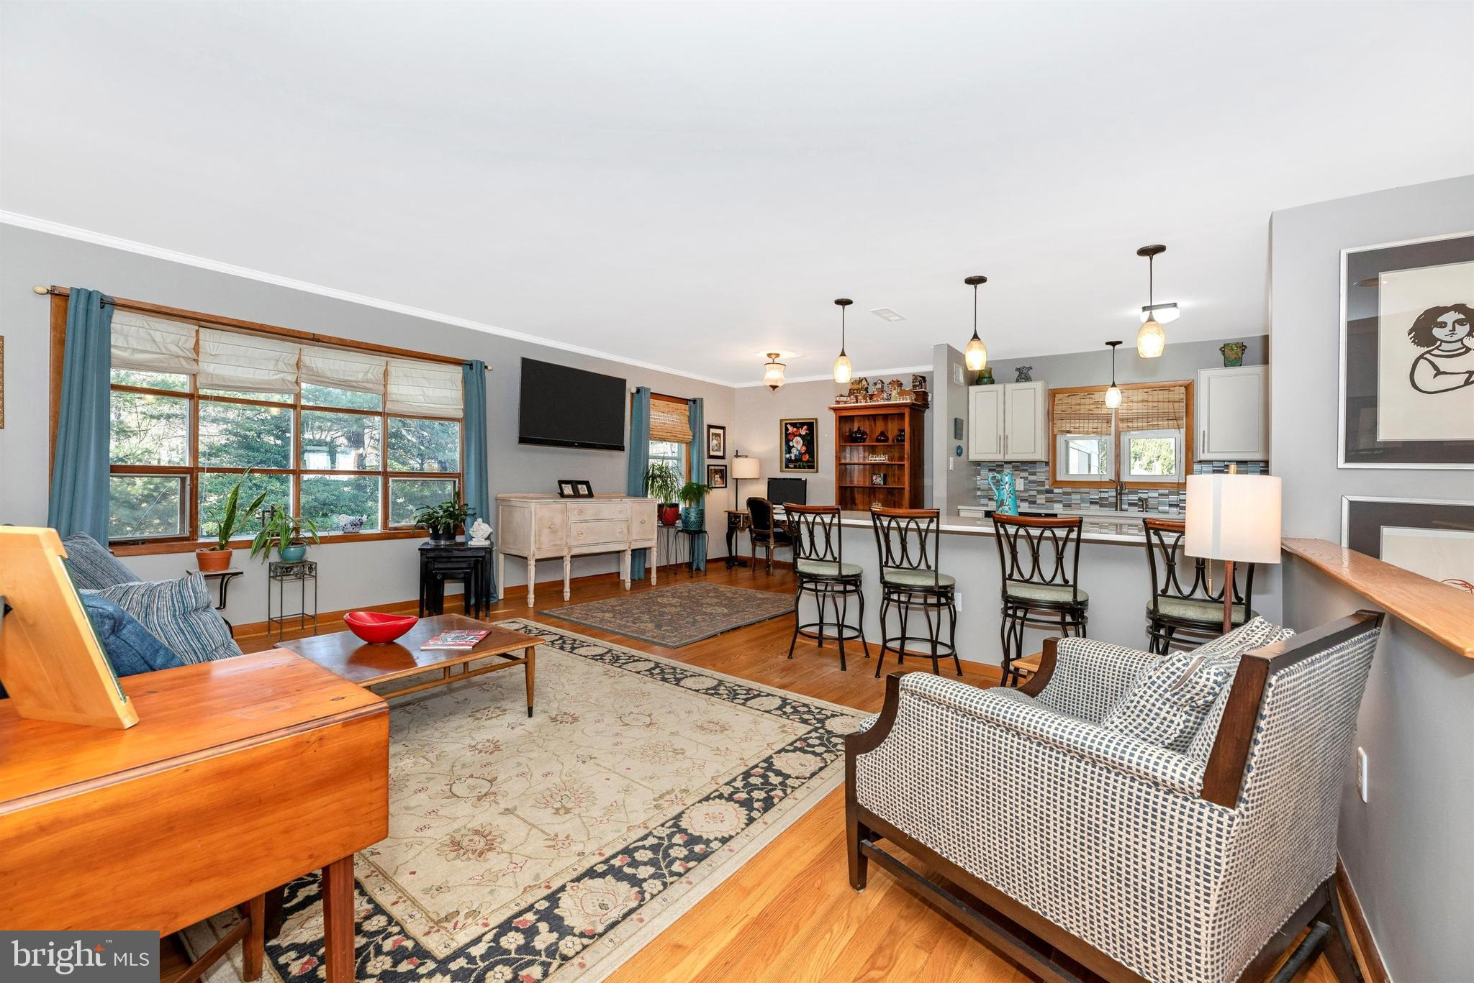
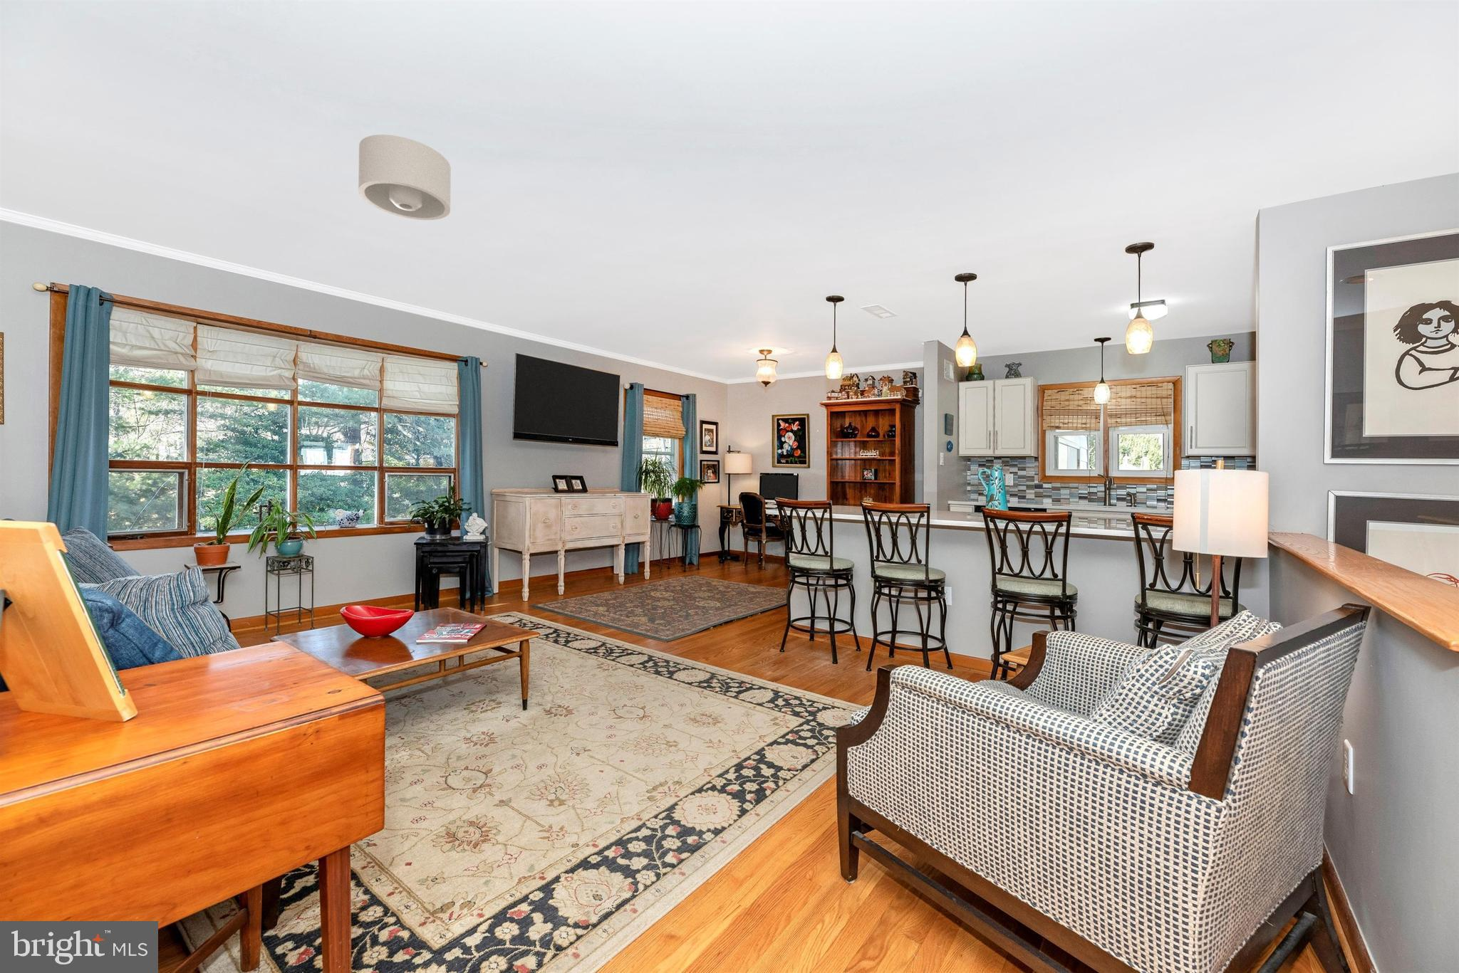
+ ceiling light (406, 182)
